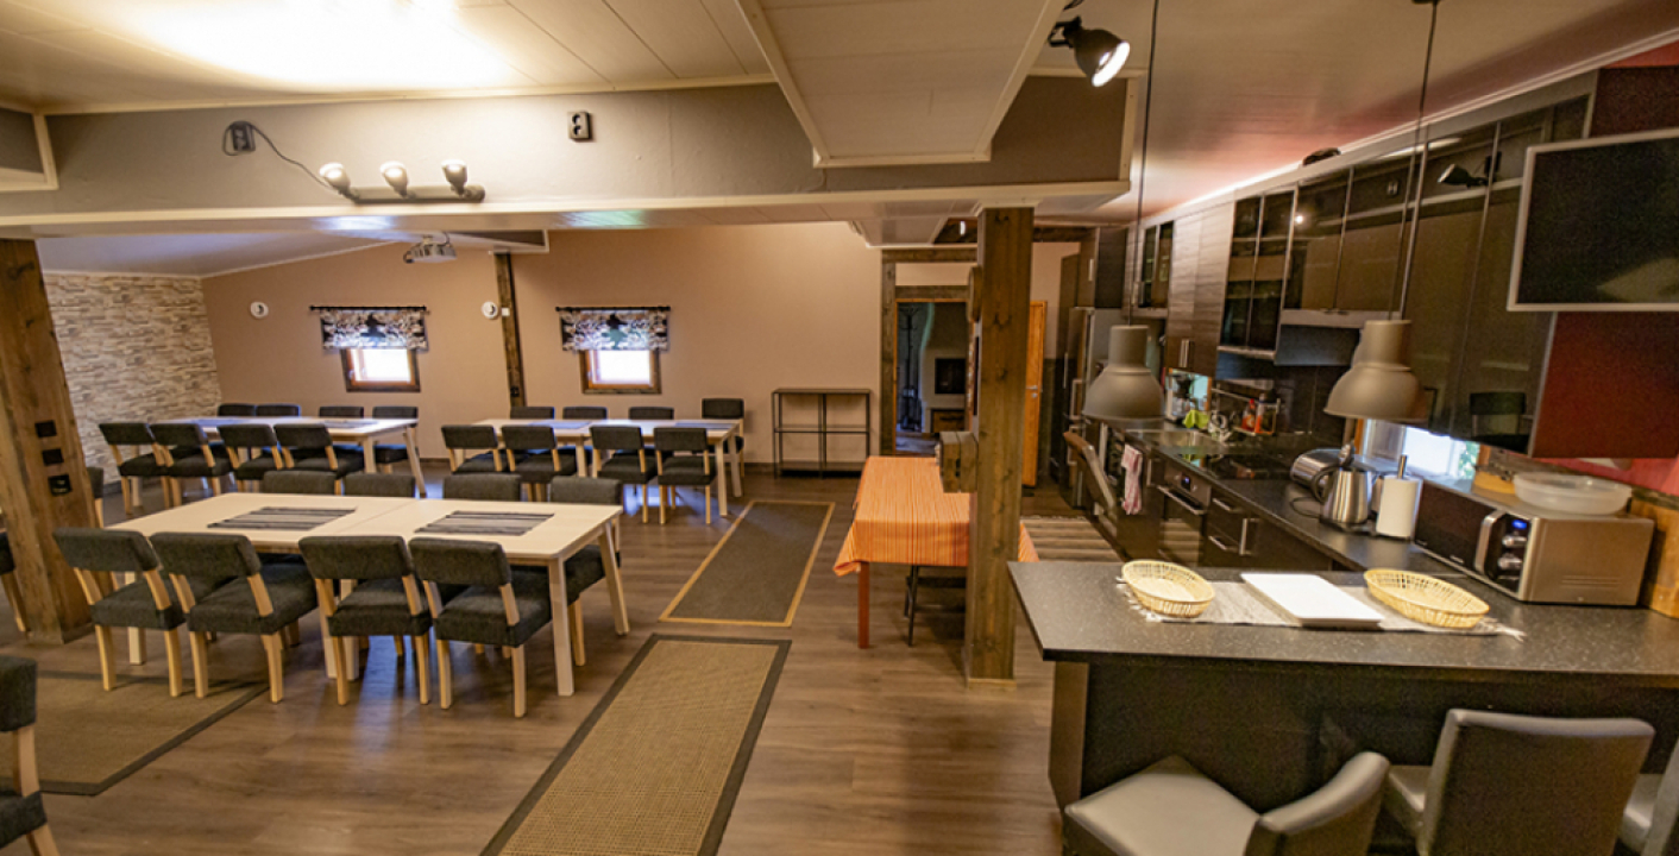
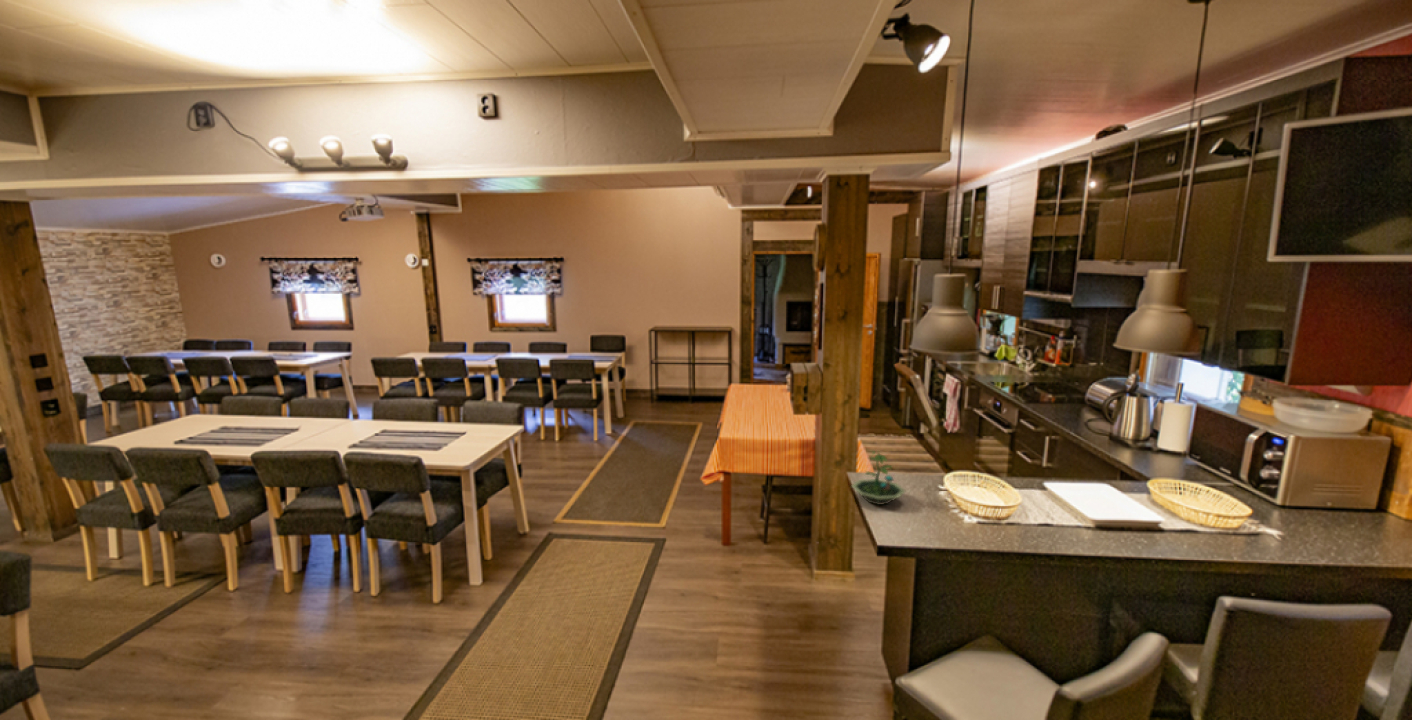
+ terrarium (879, 460)
